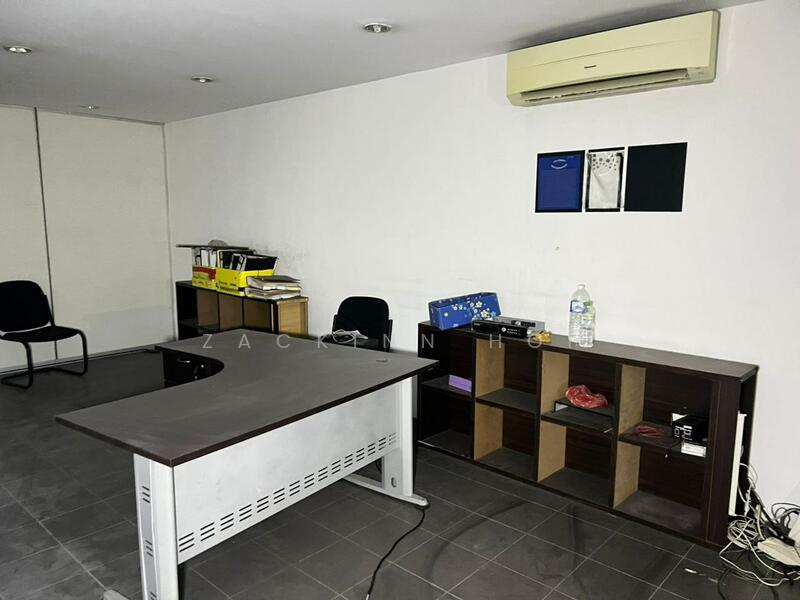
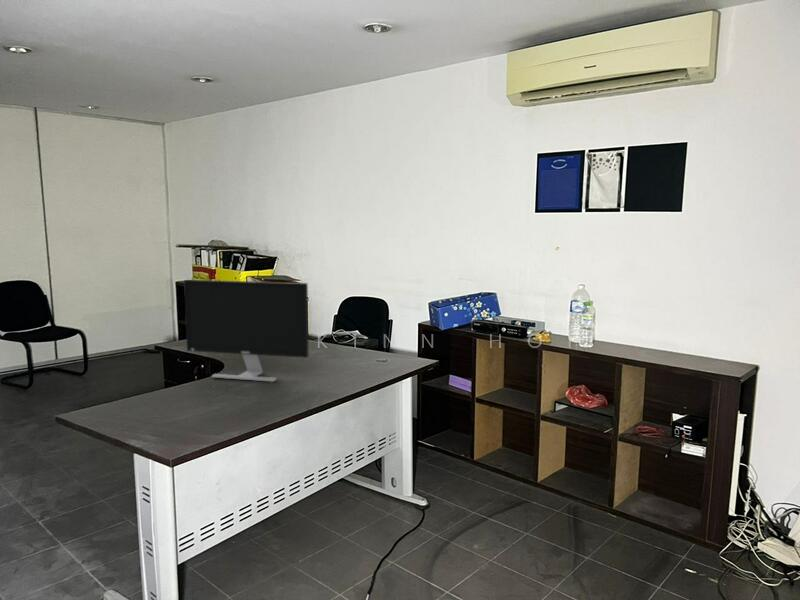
+ monitor (247, 329)
